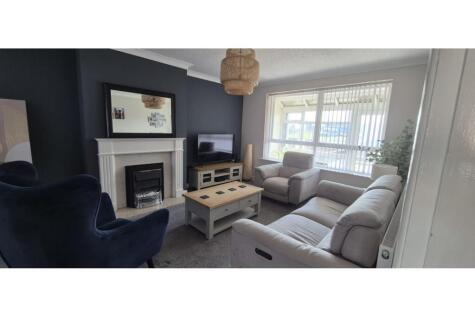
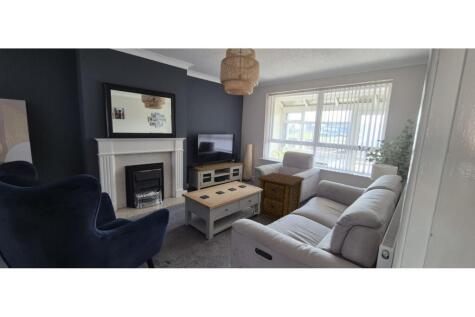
+ side table (279, 195)
